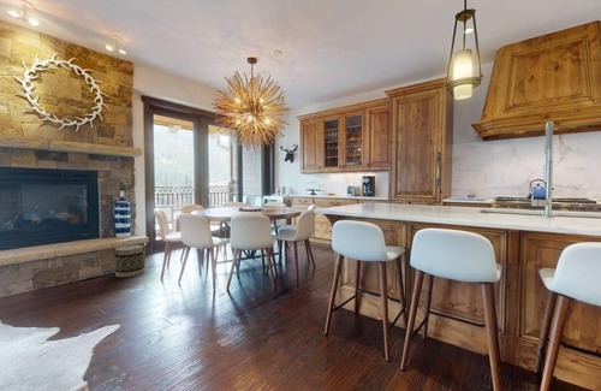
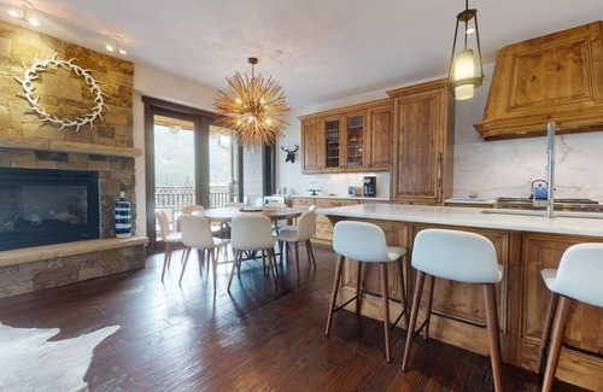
- basket (129, 259)
